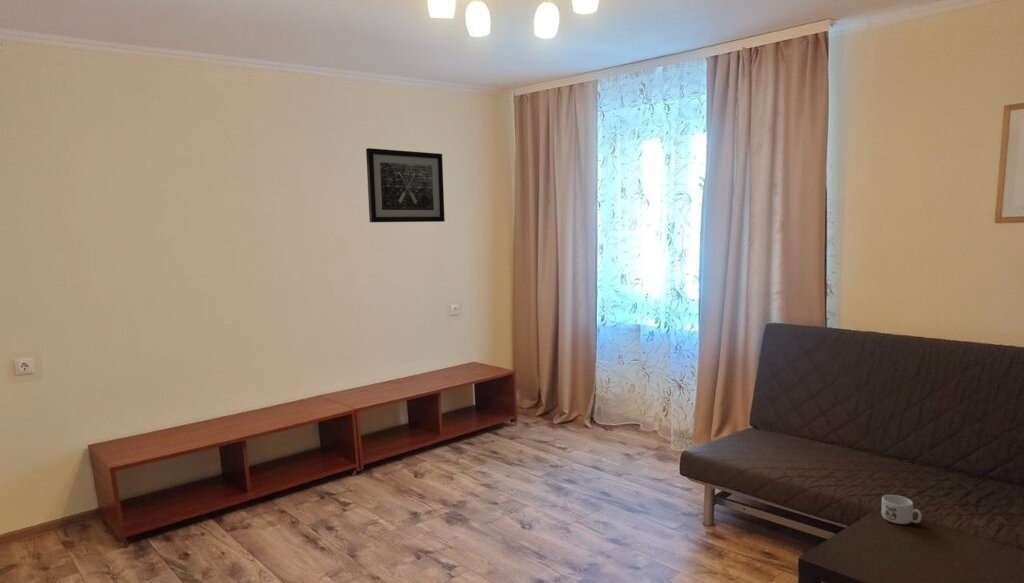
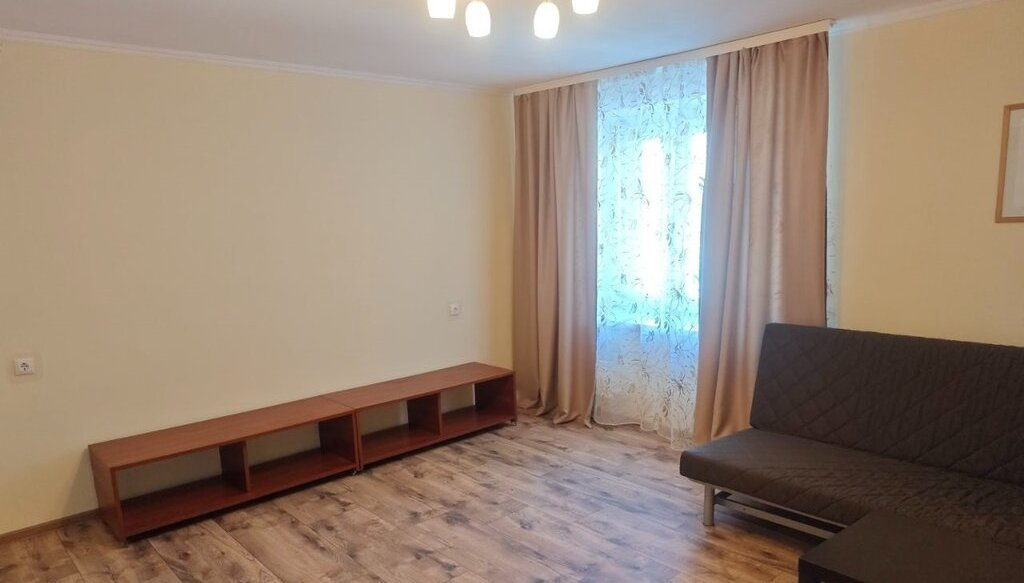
- wall art (407, 186)
- mug (901, 511)
